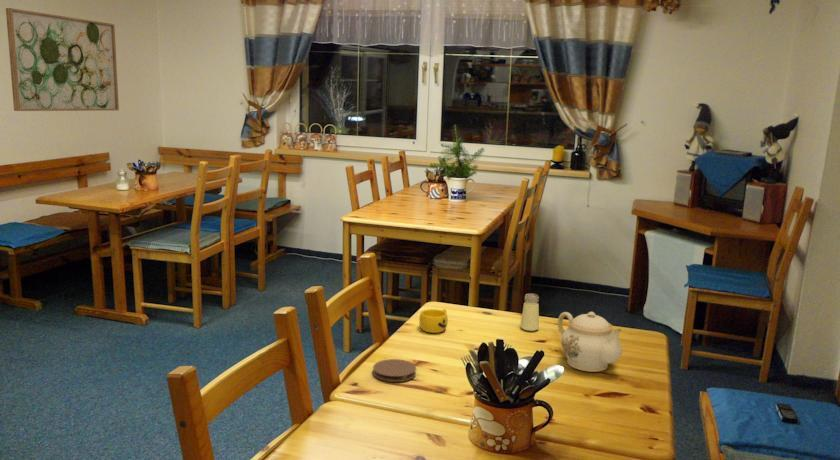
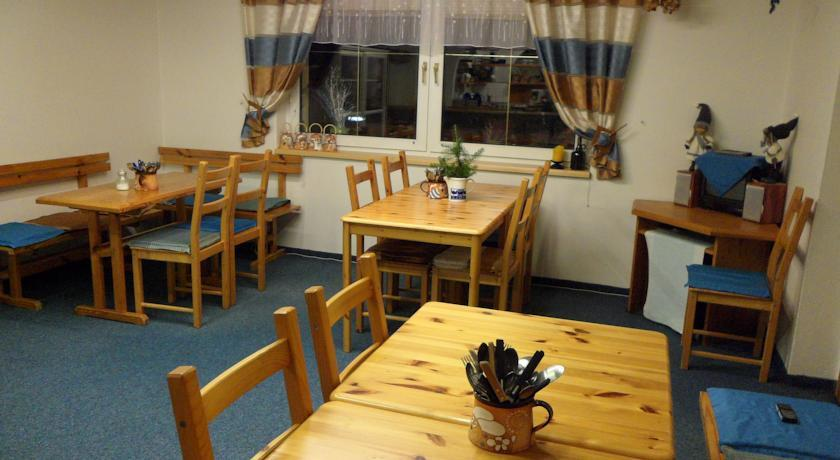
- cup (435, 320)
- coaster (394, 370)
- teapot (587, 337)
- wall art (69, 64)
- saltshaker (530, 311)
